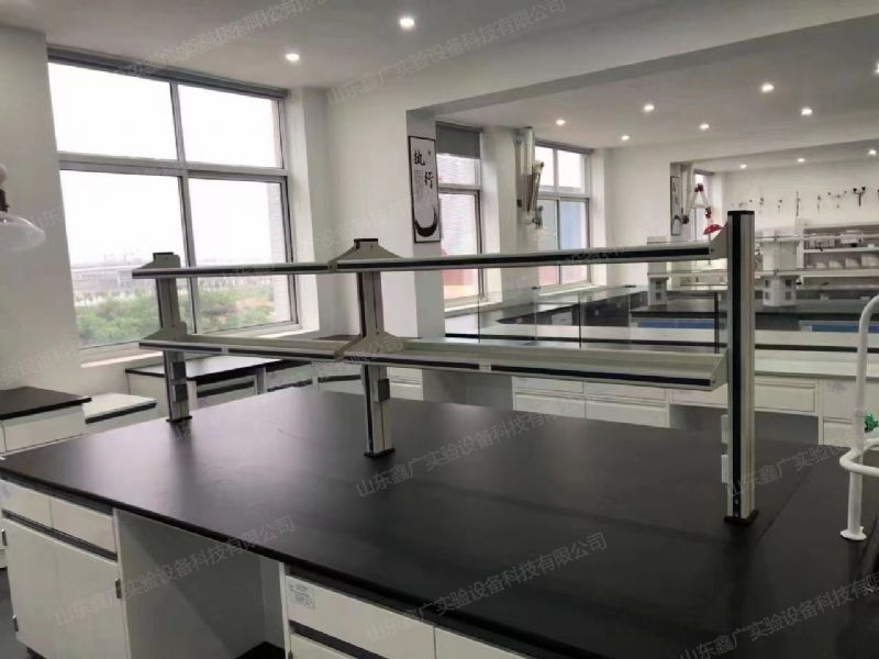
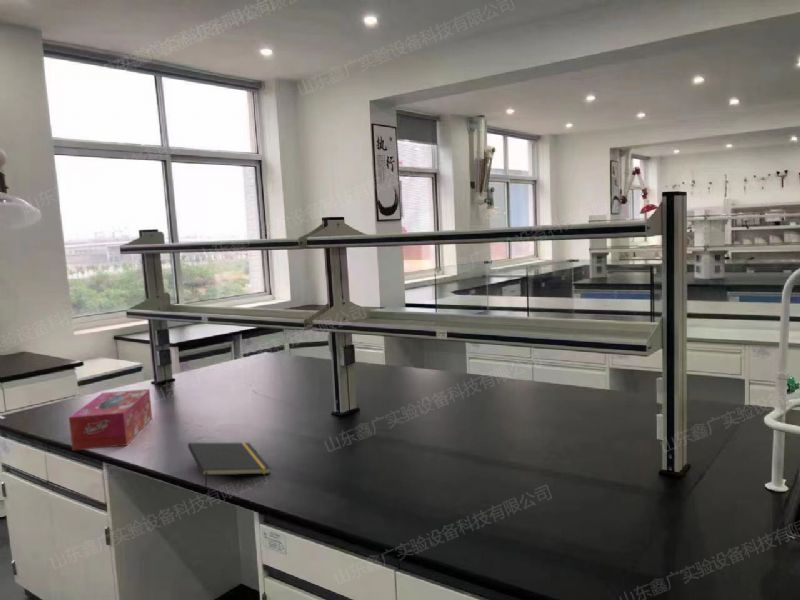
+ tissue box (113, 417)
+ notepad (227, 457)
